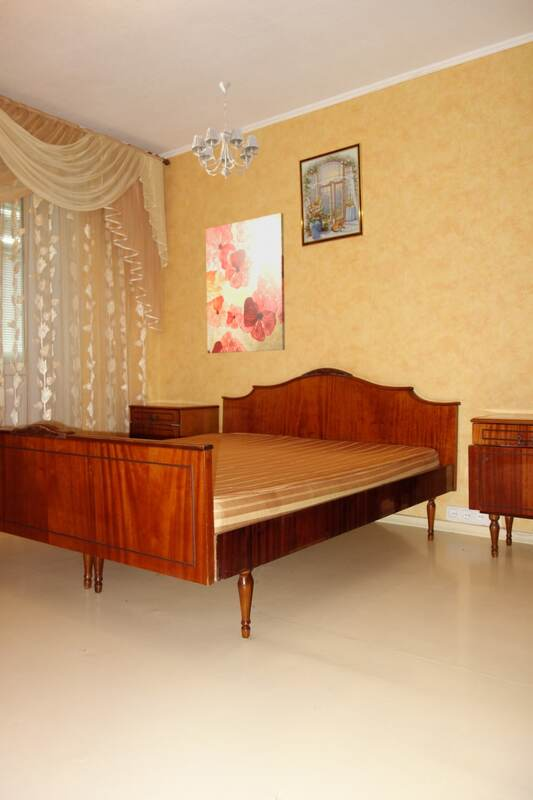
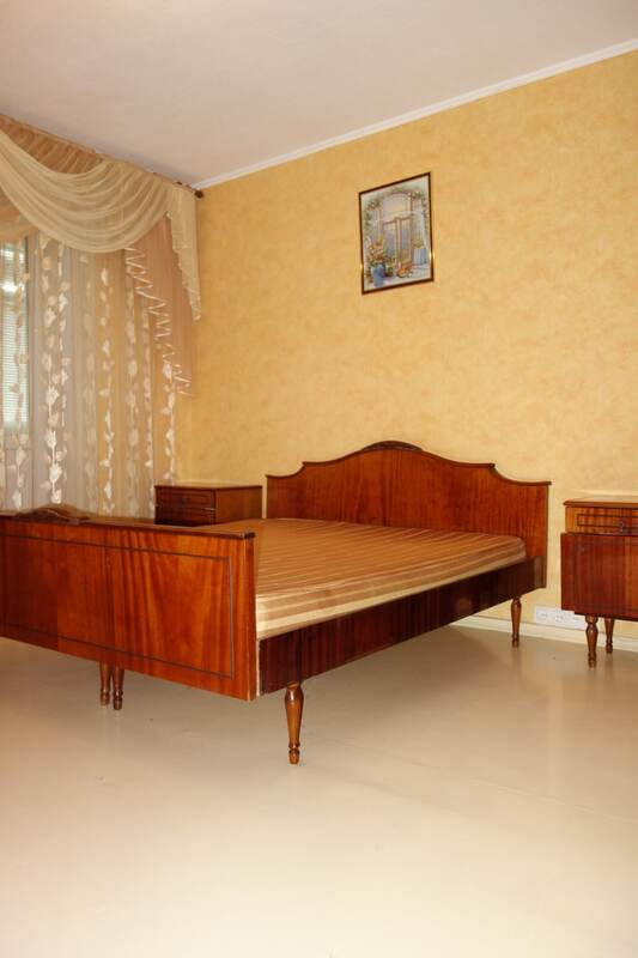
- chandelier (225, 131)
- wall art (243, 286)
